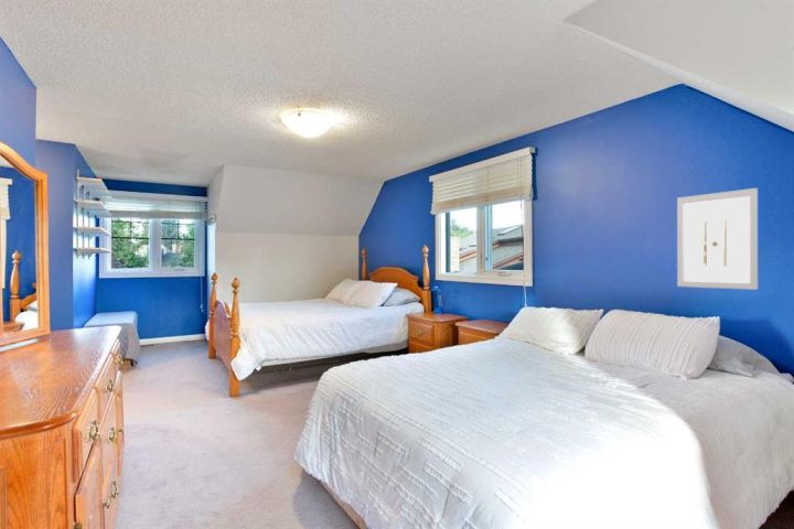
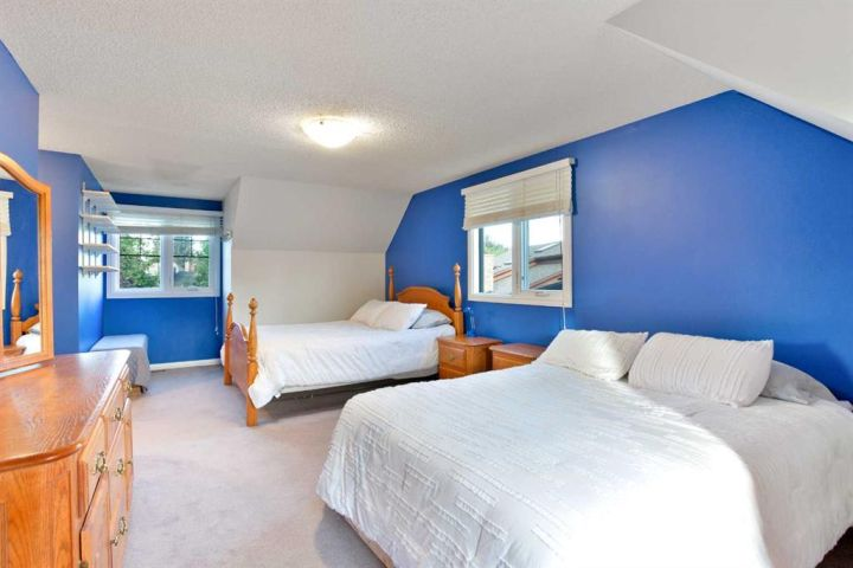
- wall art (715, 240)
